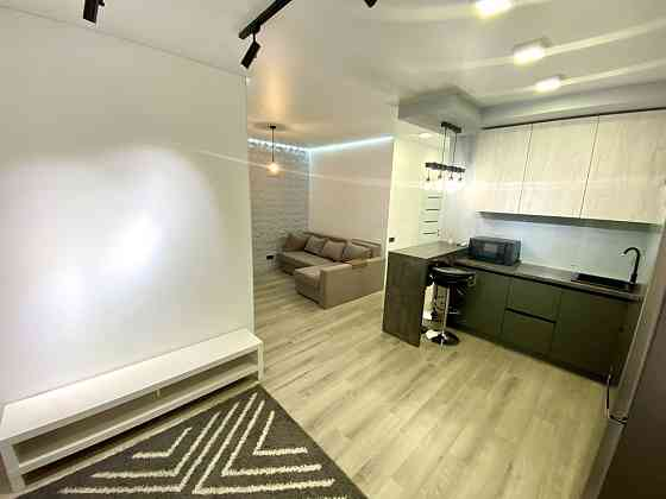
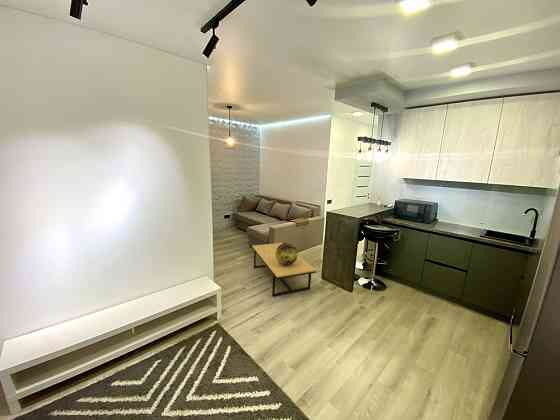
+ decorative globe (286, 253)
+ coffee table (279, 267)
